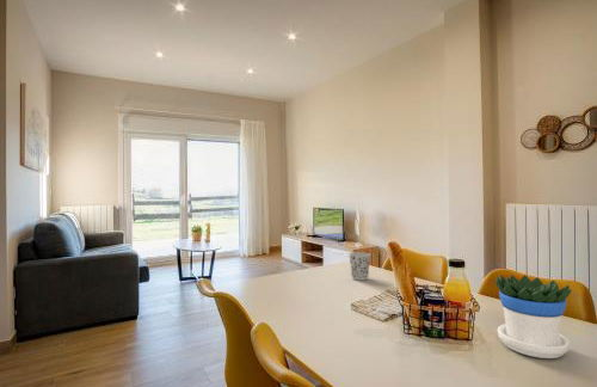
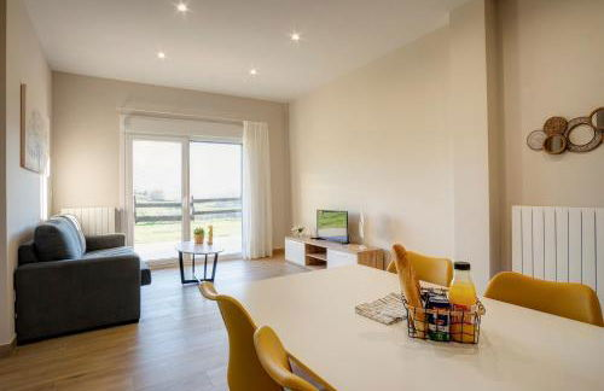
- flowerpot (531, 314)
- cup (359, 265)
